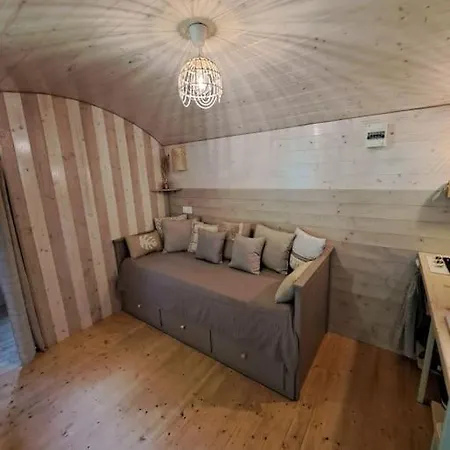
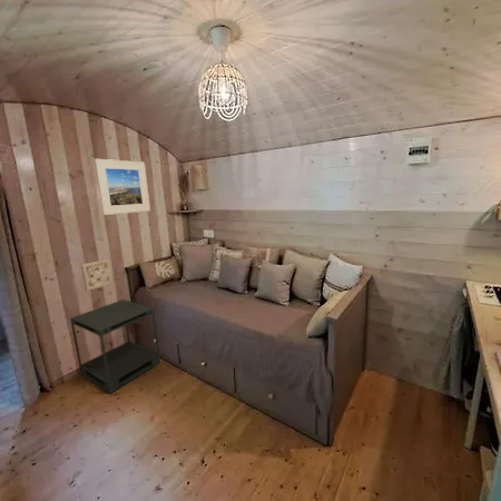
+ wall ornament (97, 275)
+ side table (119, 345)
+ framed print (125, 187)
